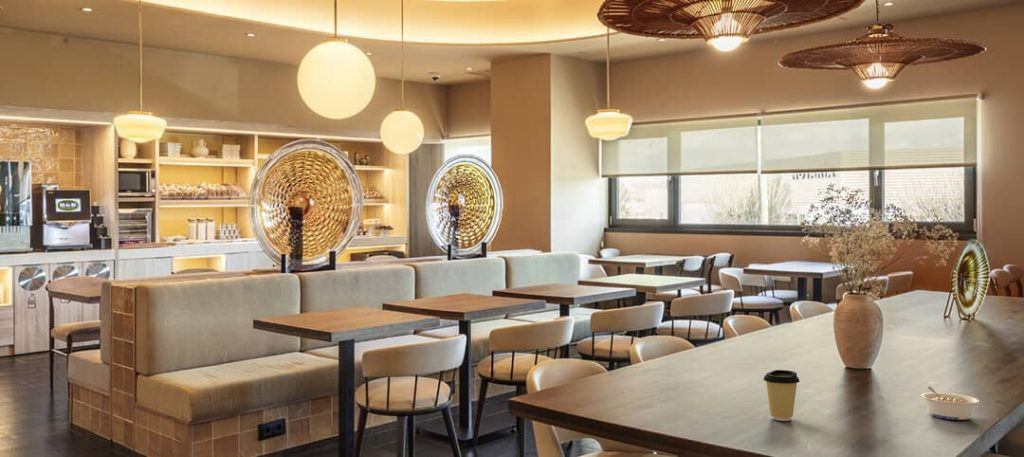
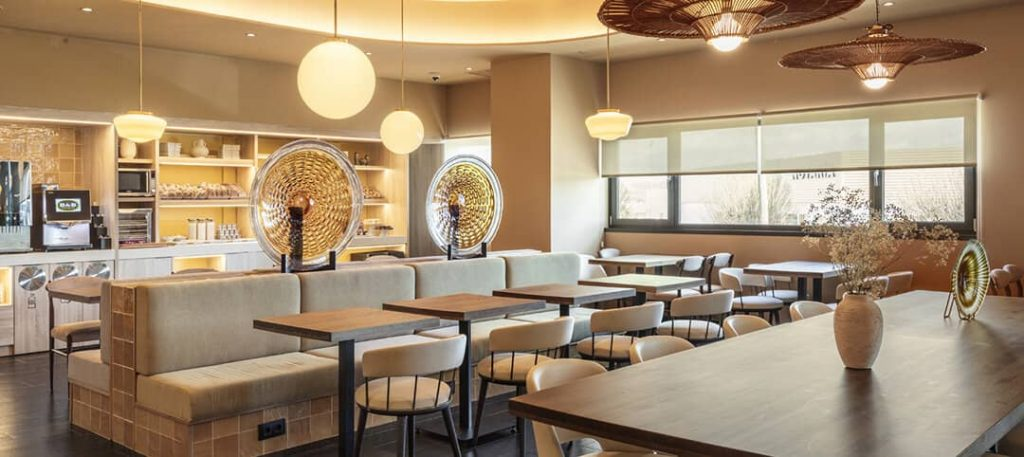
- legume (947, 404)
- coffee cup (781, 395)
